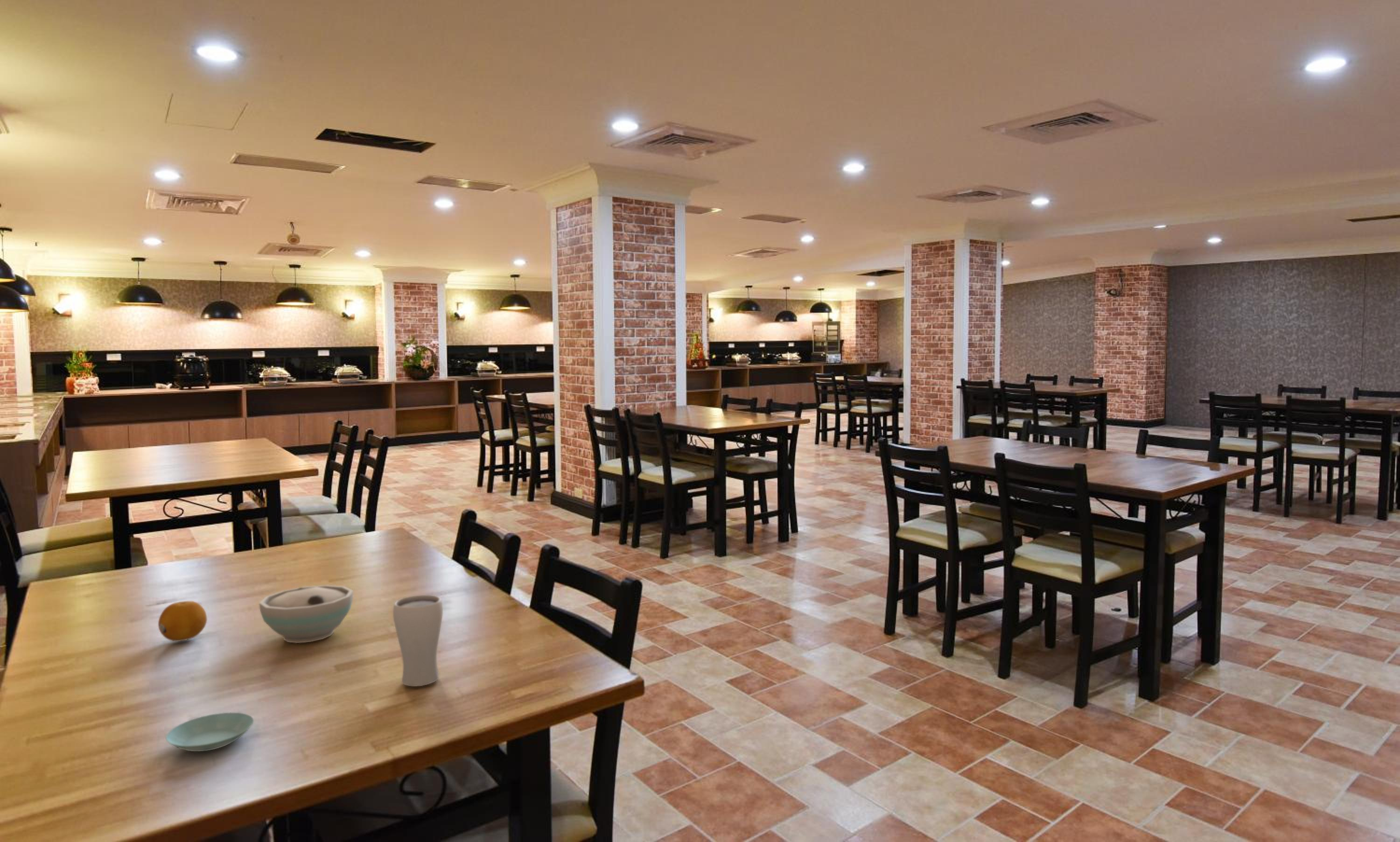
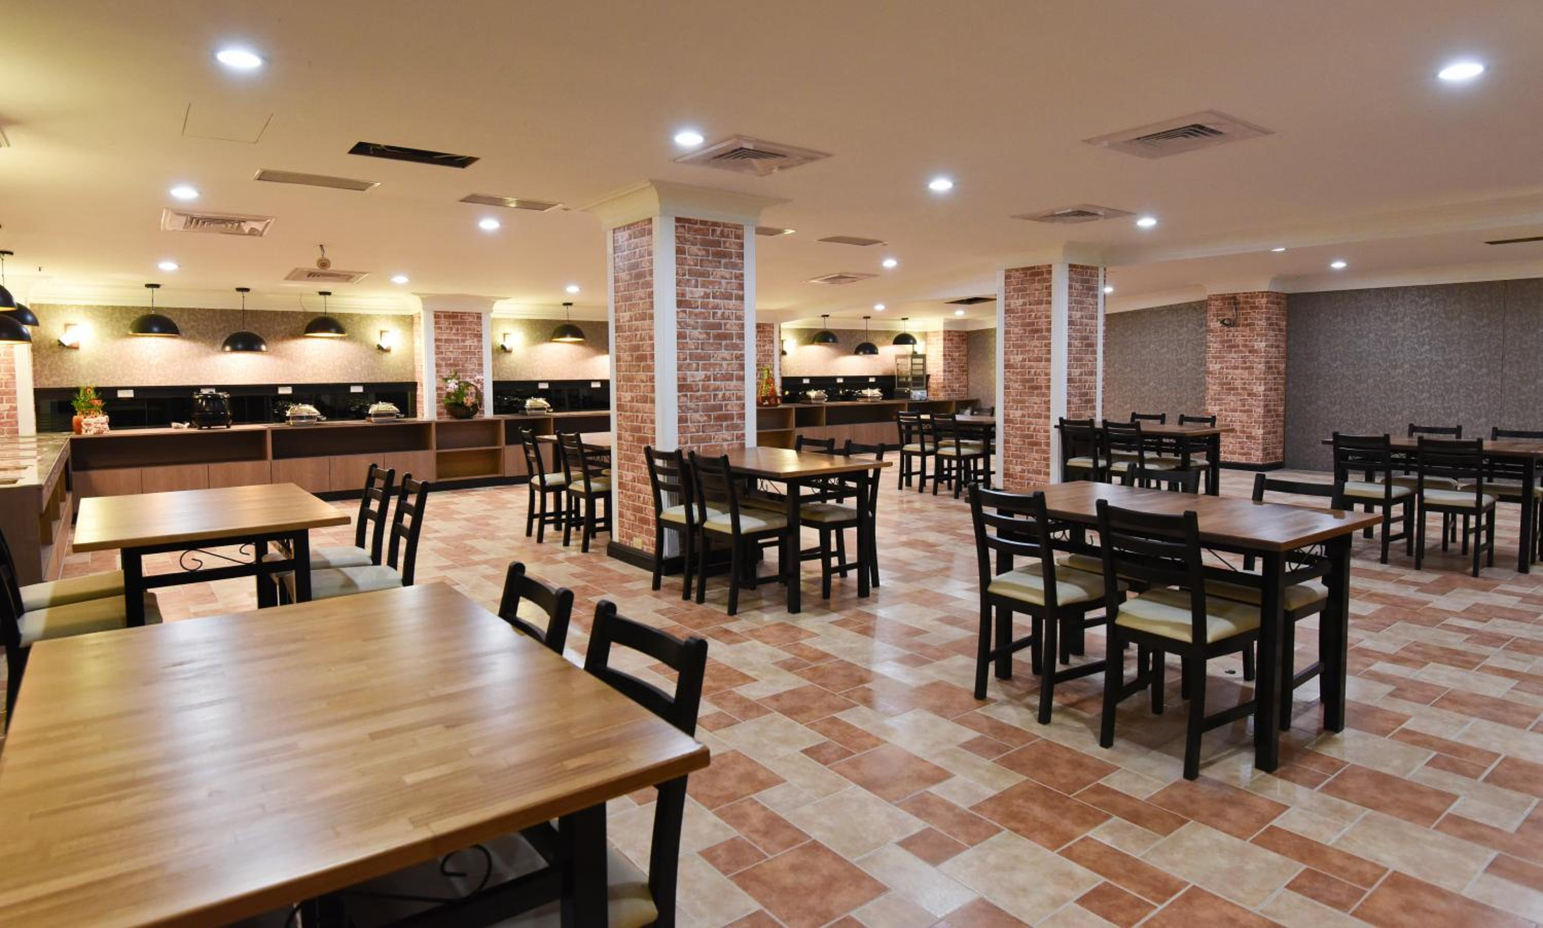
- drinking glass (419, 641)
- fruit (183, 621)
- saucer (211, 735)
- bowl (308, 612)
